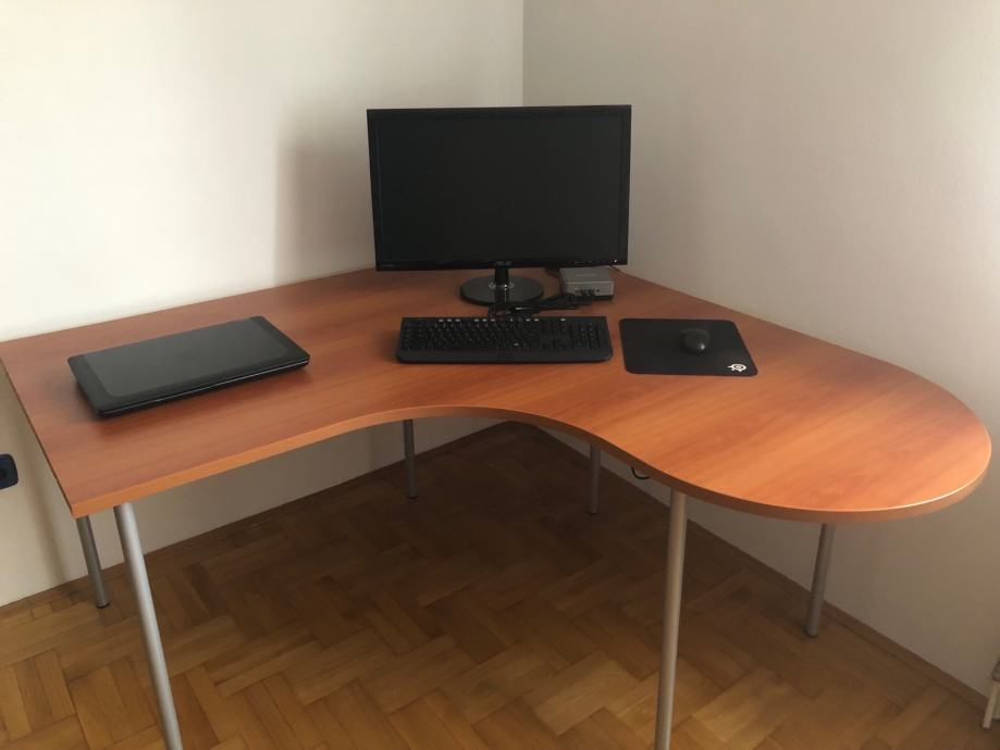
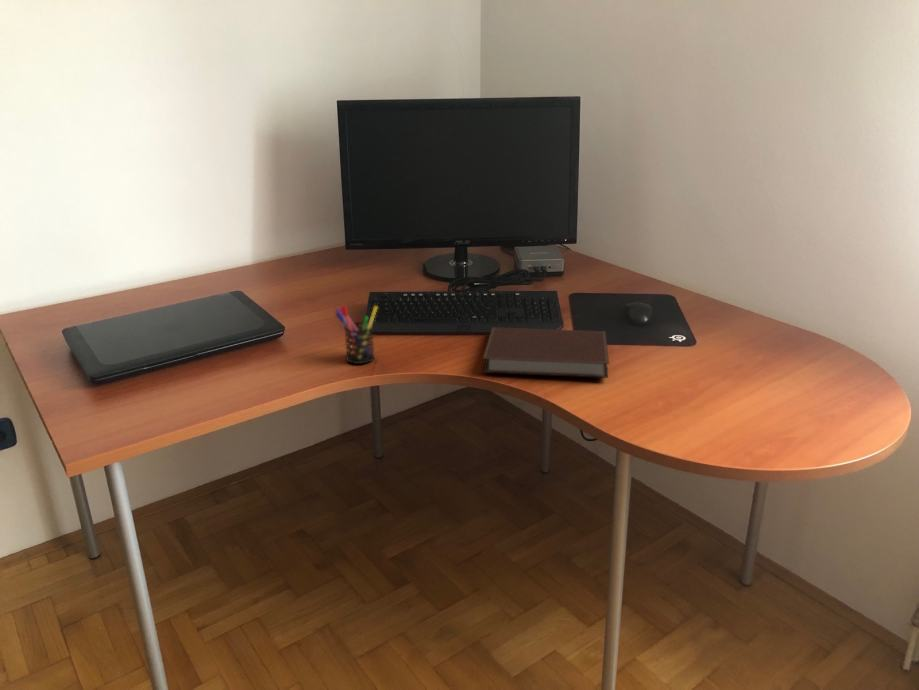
+ pen holder (358, 332)
+ notebook (546, 350)
